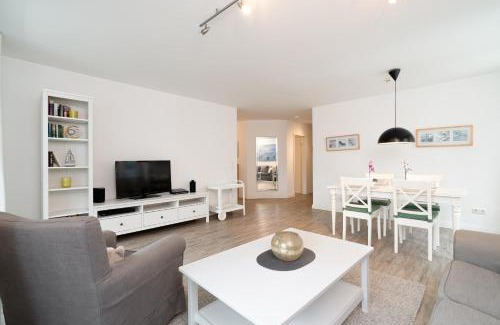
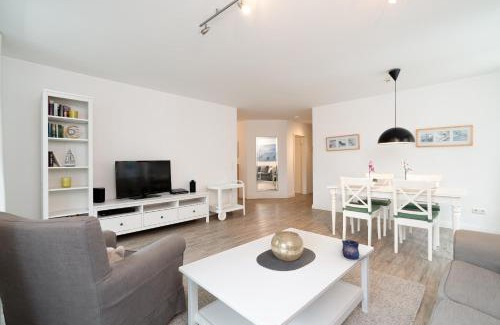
+ mug (348, 248)
